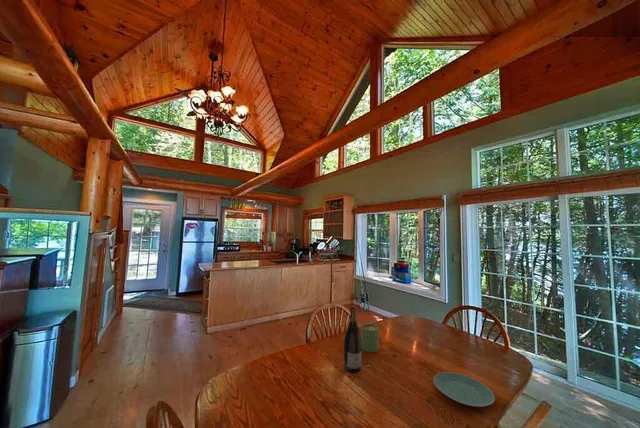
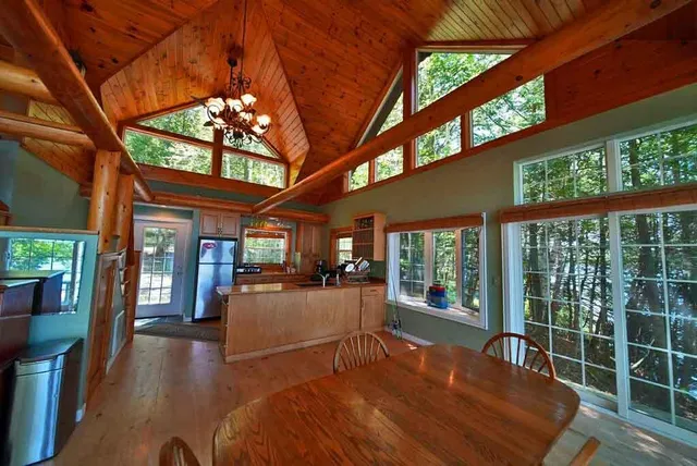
- wine bottle (352, 337)
- mug (367, 336)
- plate (462, 390)
